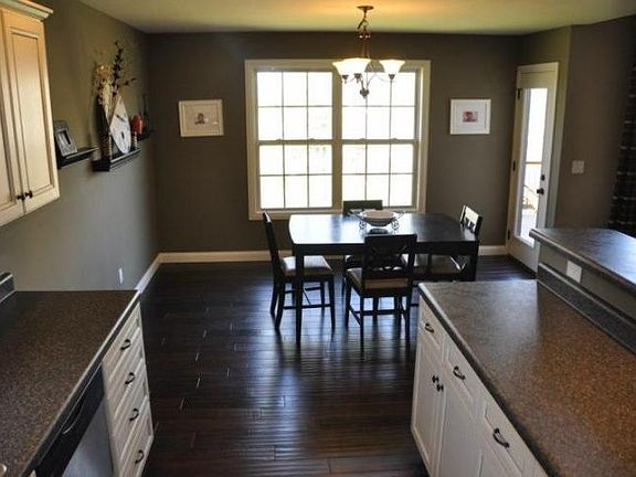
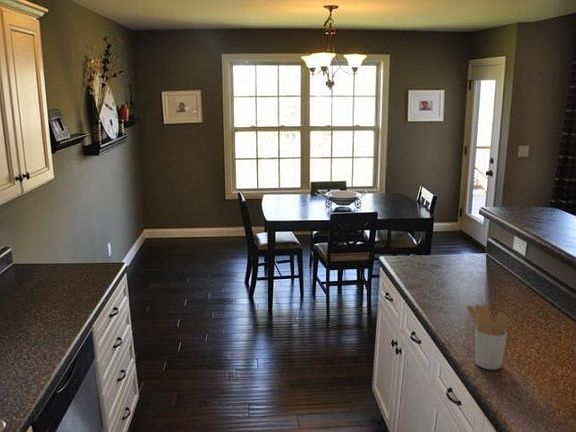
+ utensil holder (485, 335)
